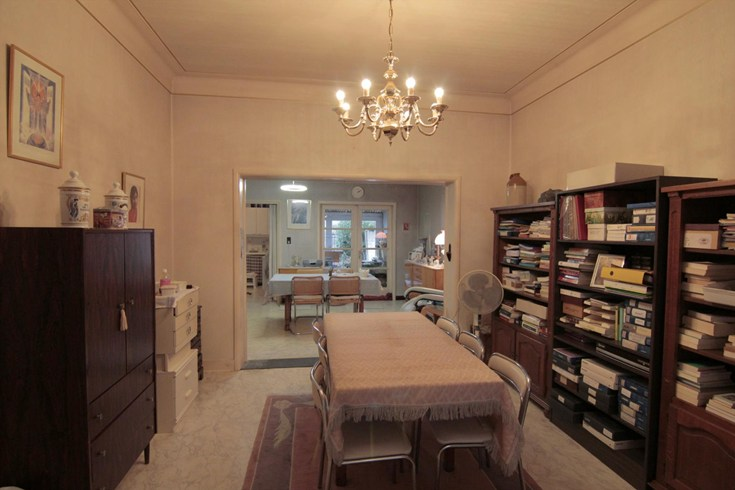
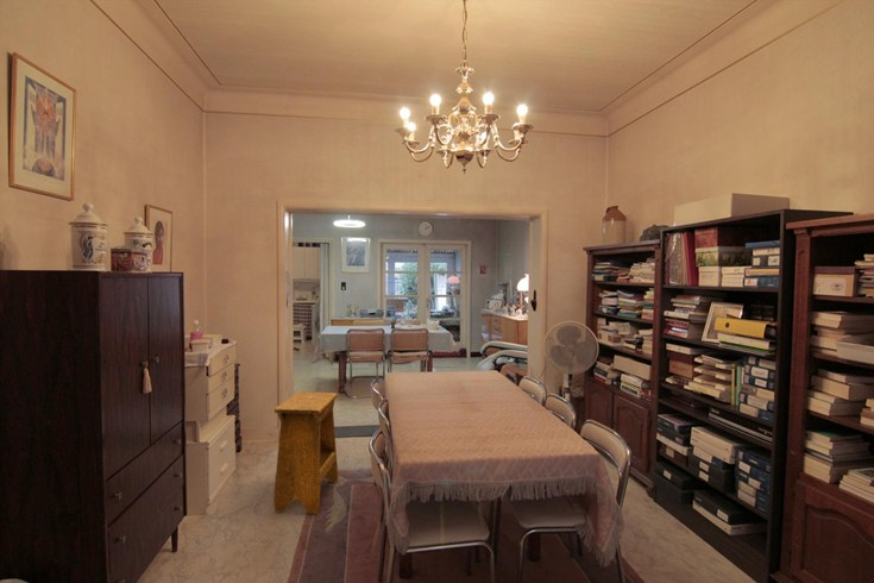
+ stool (307, 447)
